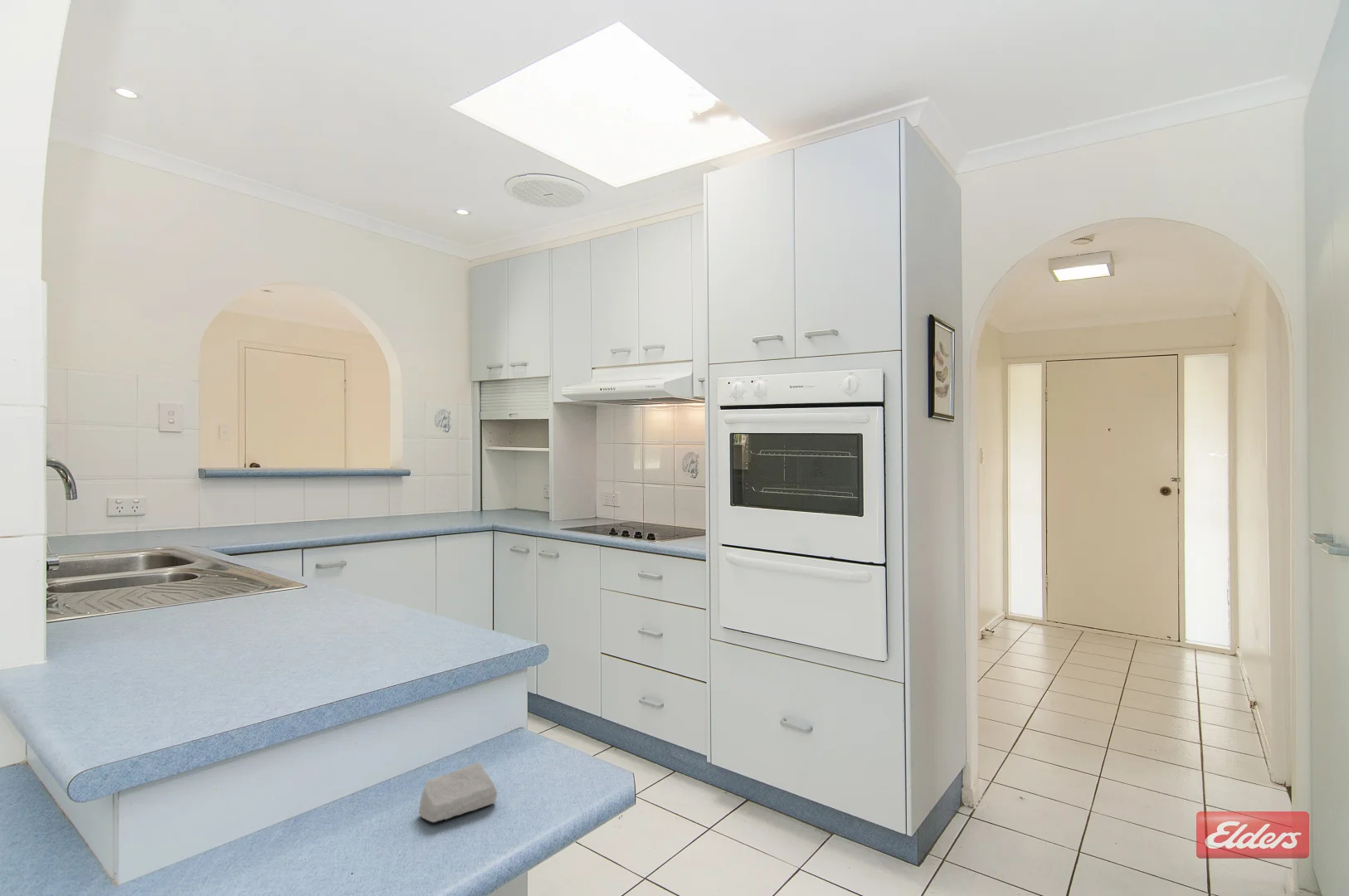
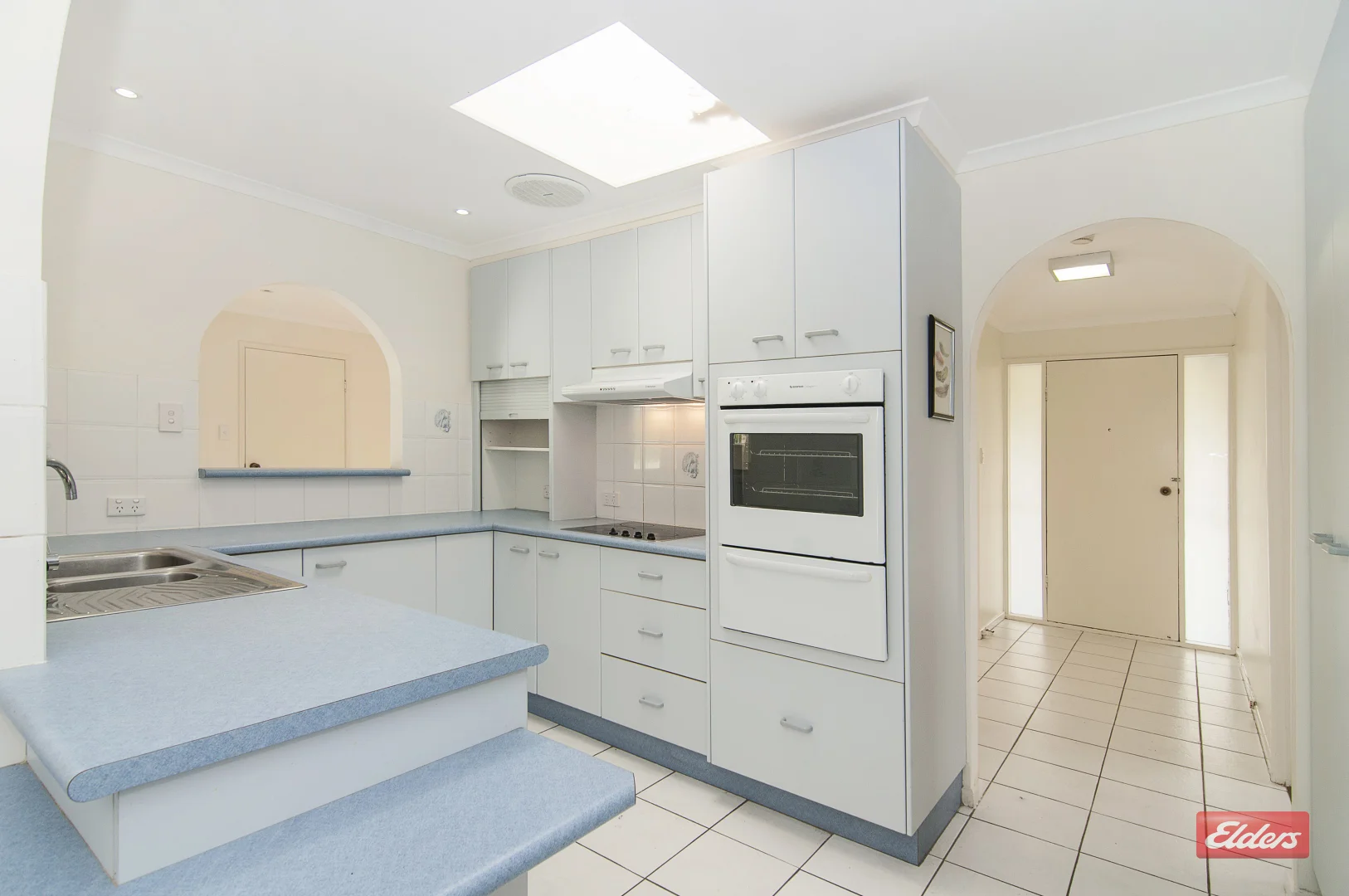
- soap bar (456, 791)
